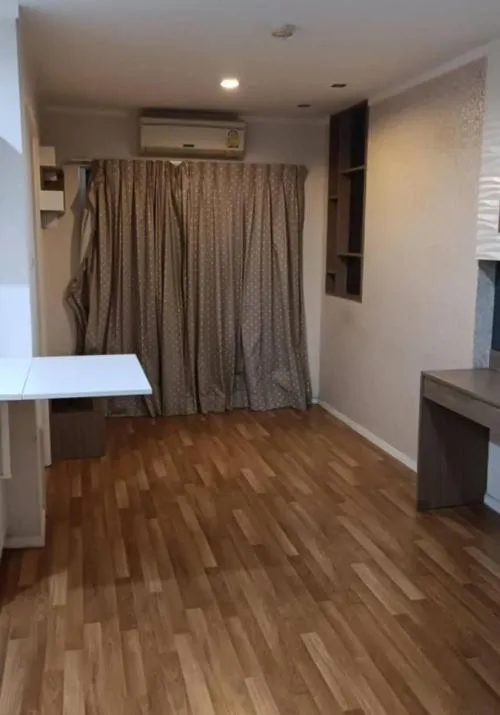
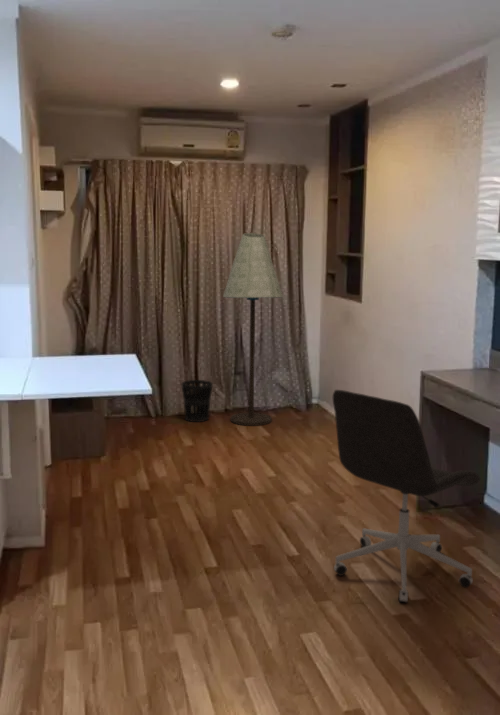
+ wastebasket (197, 400)
+ office chair (404, 481)
+ floor lamp (252, 328)
